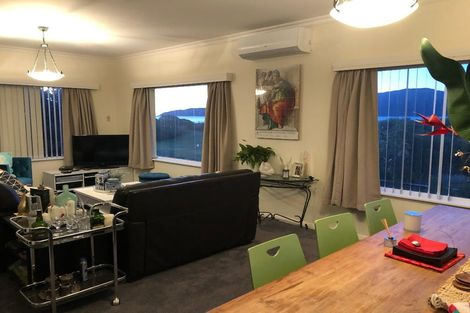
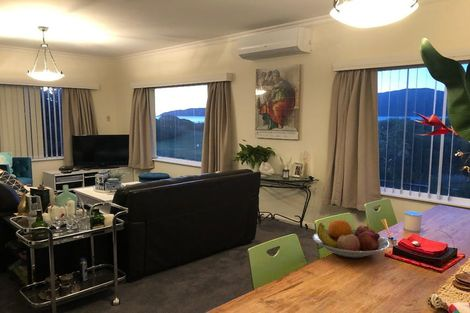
+ fruit bowl (350, 236)
